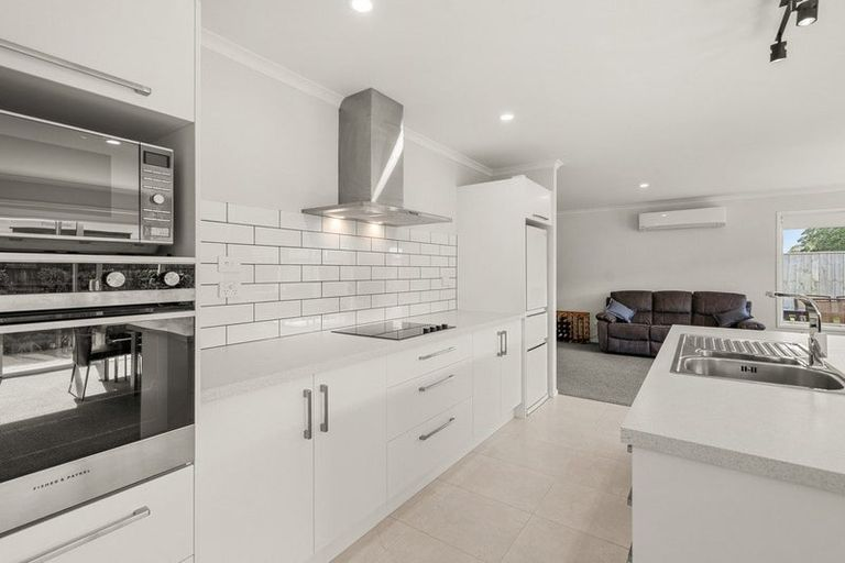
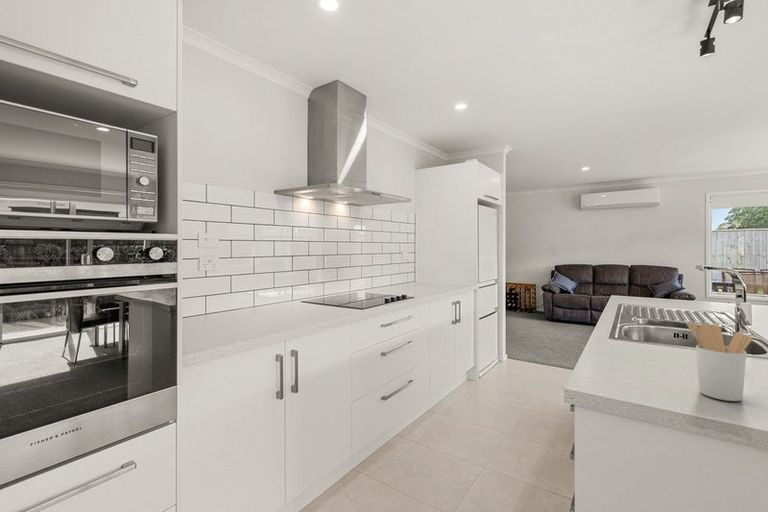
+ utensil holder (714, 357)
